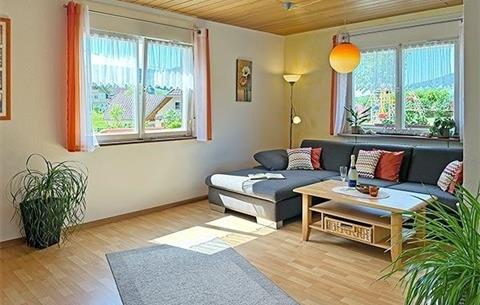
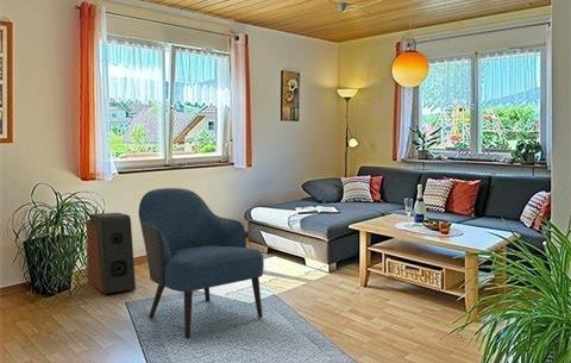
+ speaker (112, 250)
+ armchair (196, 252)
